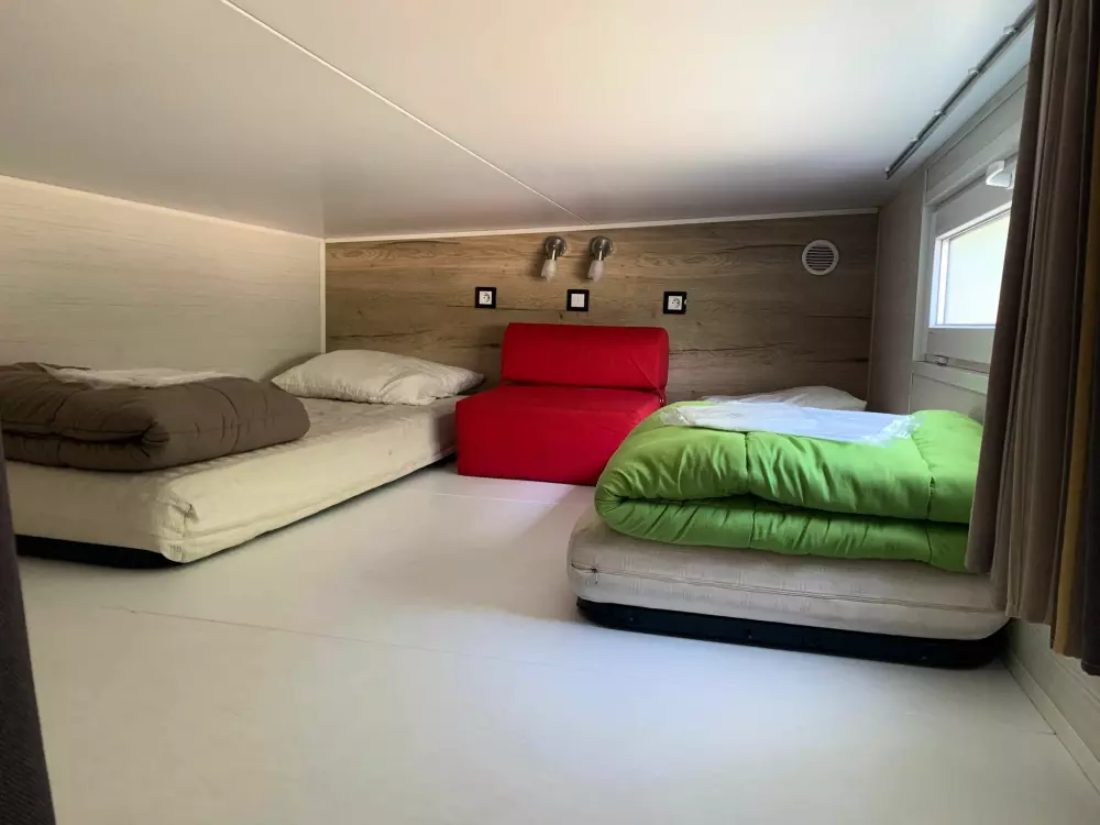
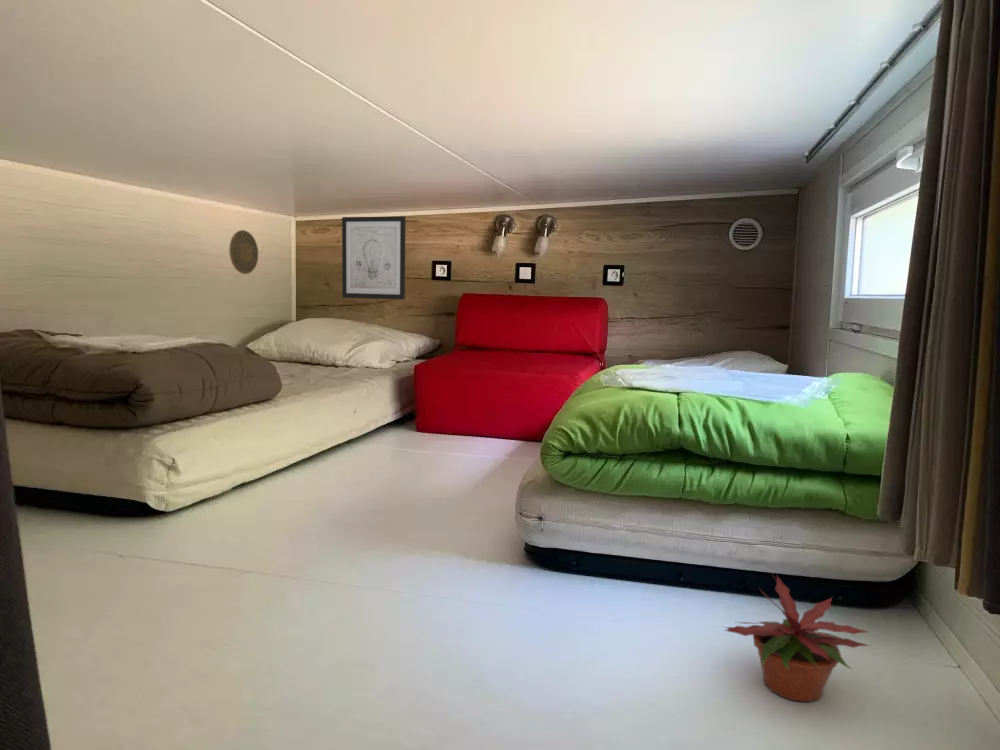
+ wall art (373, 258)
+ potted plant (794, 630)
+ decorative plate (245, 252)
